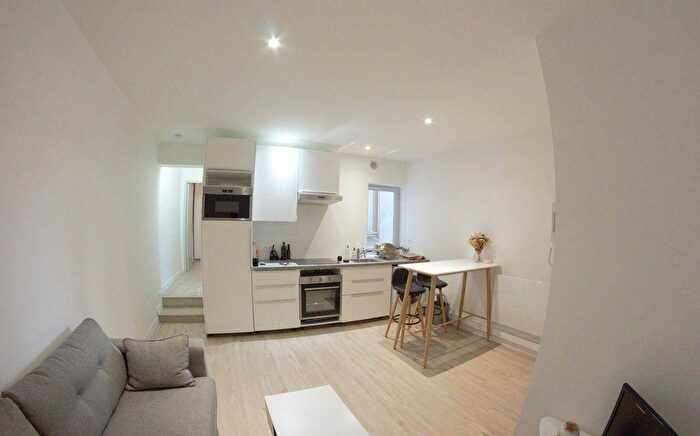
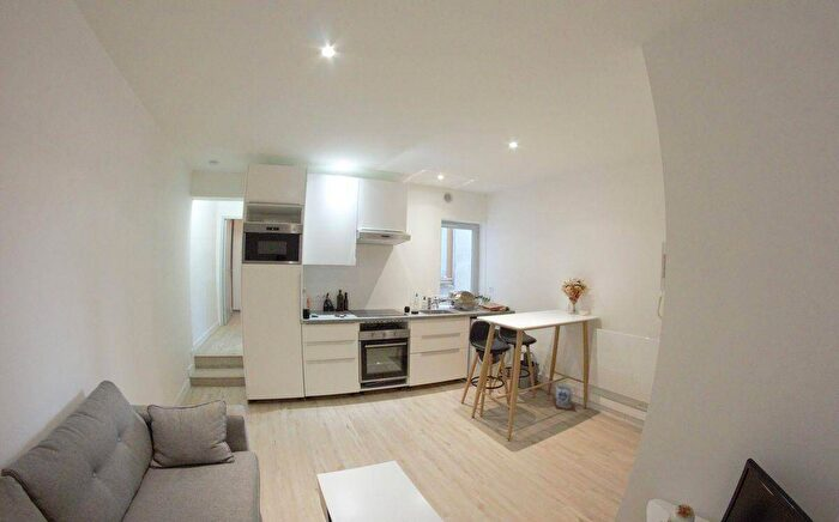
+ trash can (563, 395)
